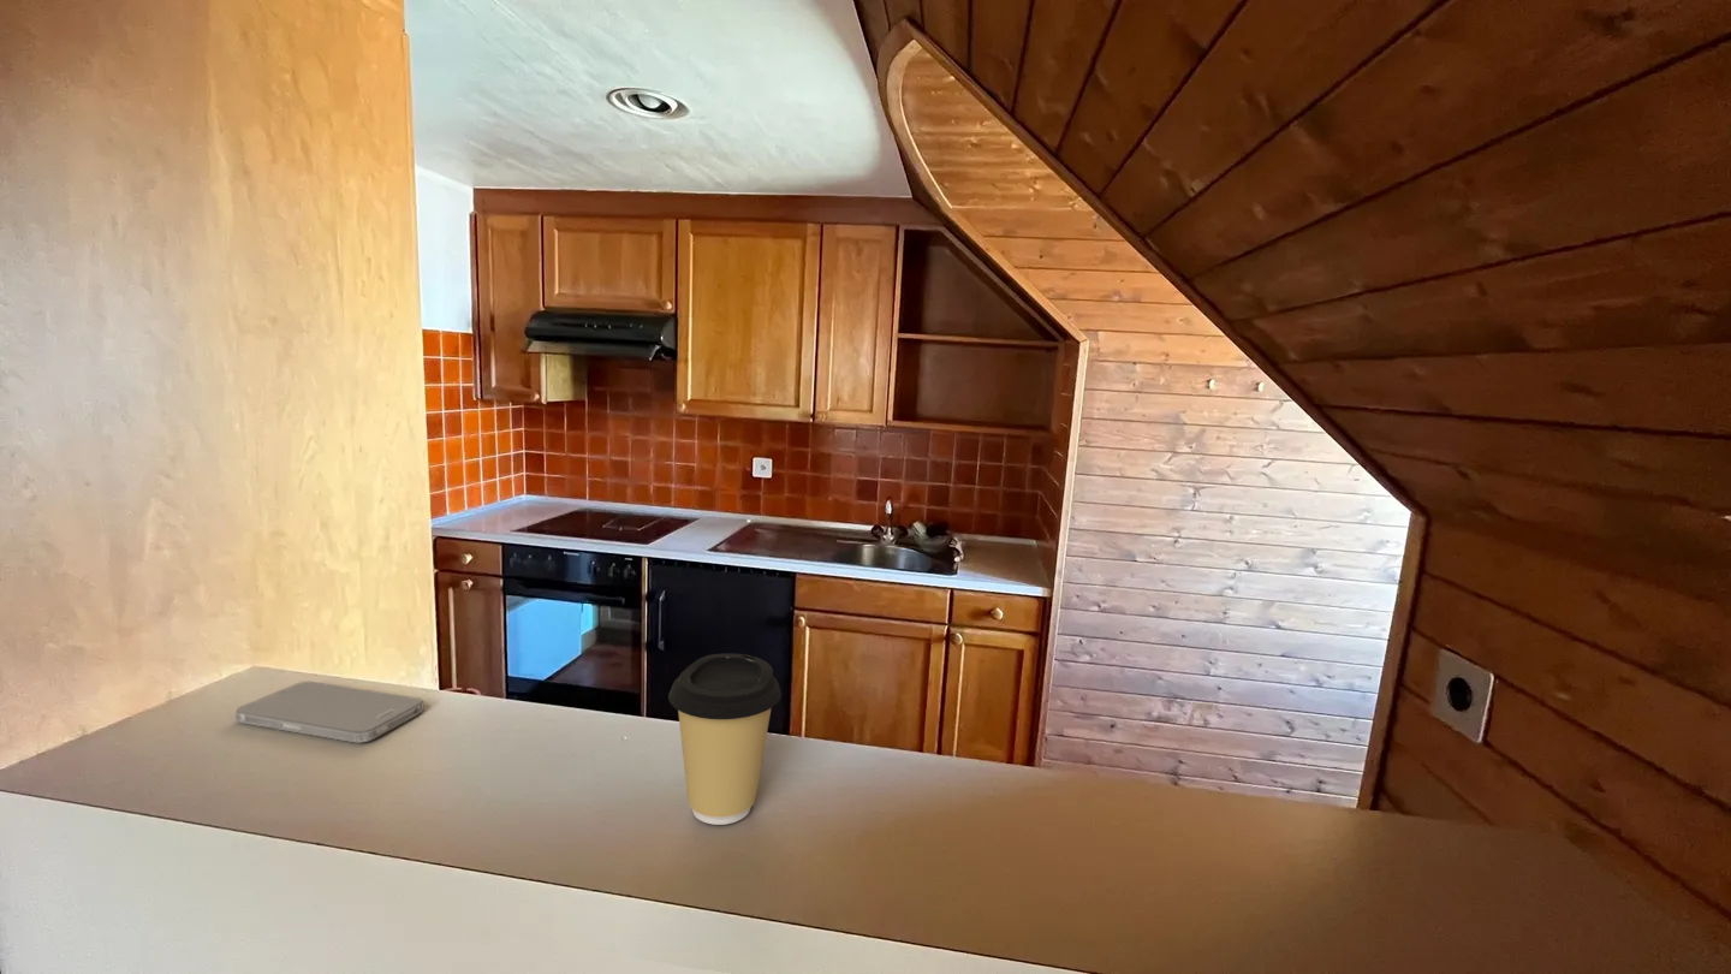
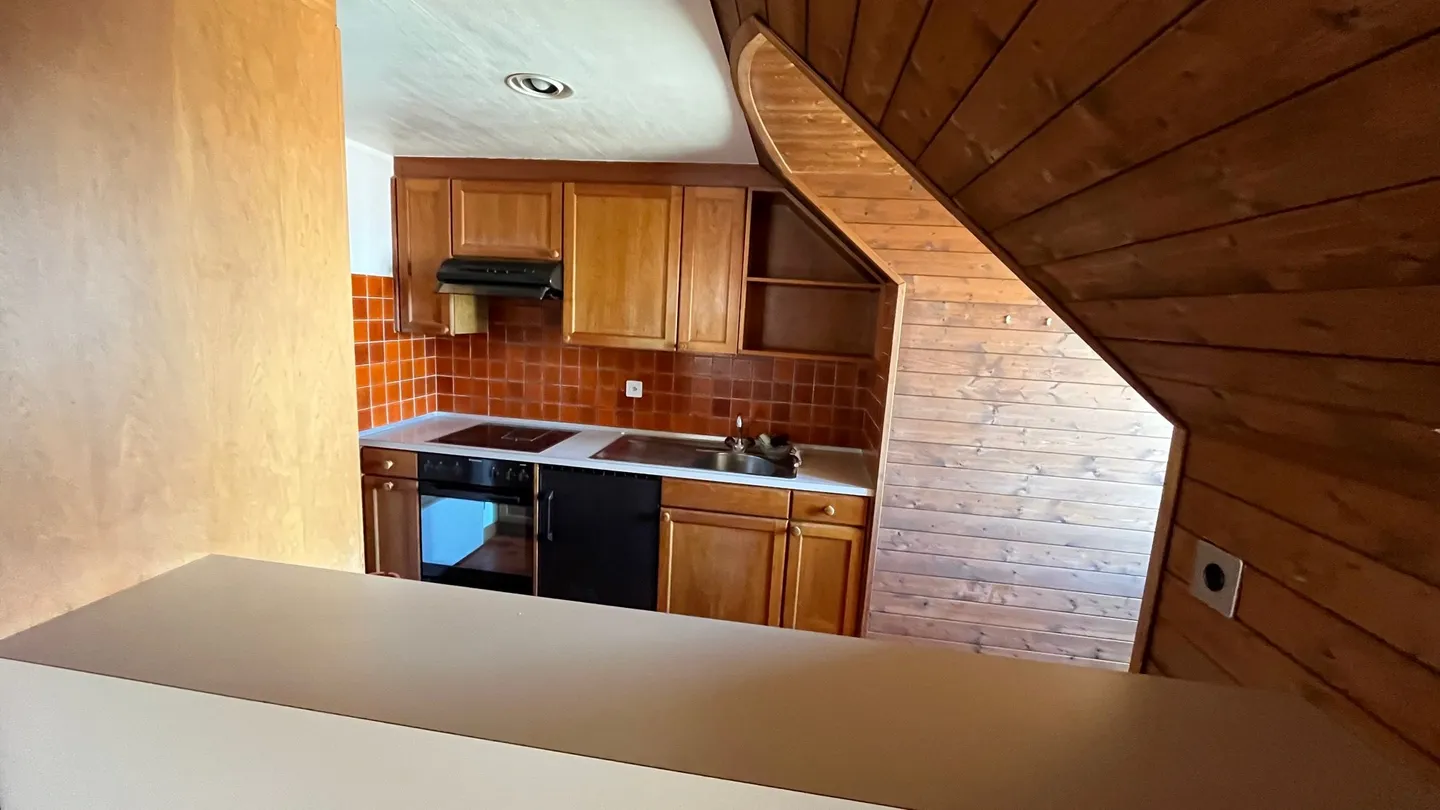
- smartphone (333, 709)
- coffee cup (724, 740)
